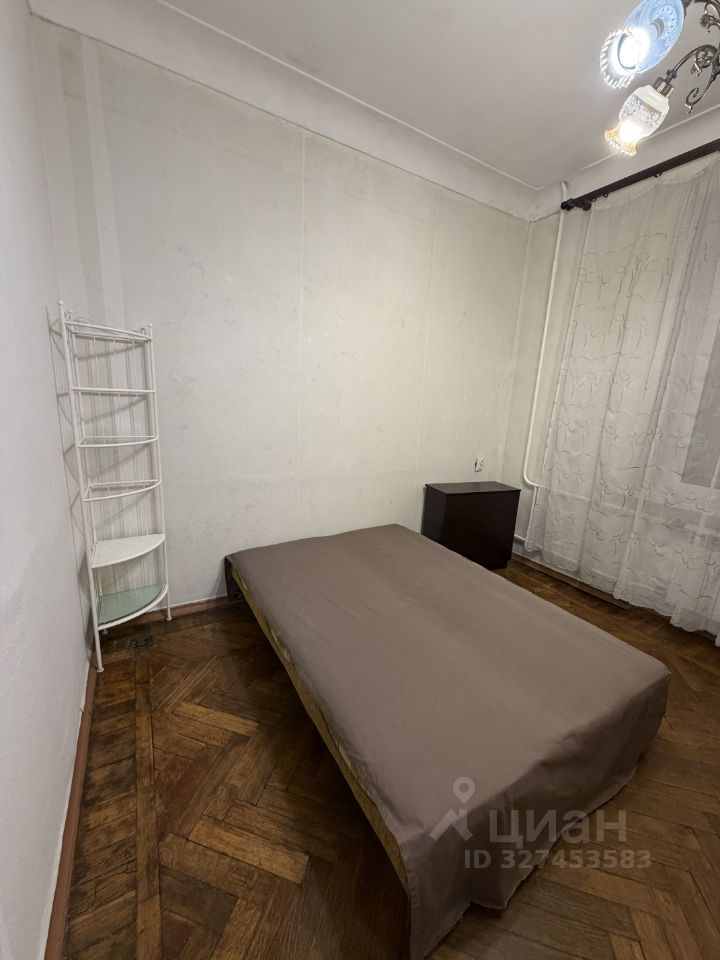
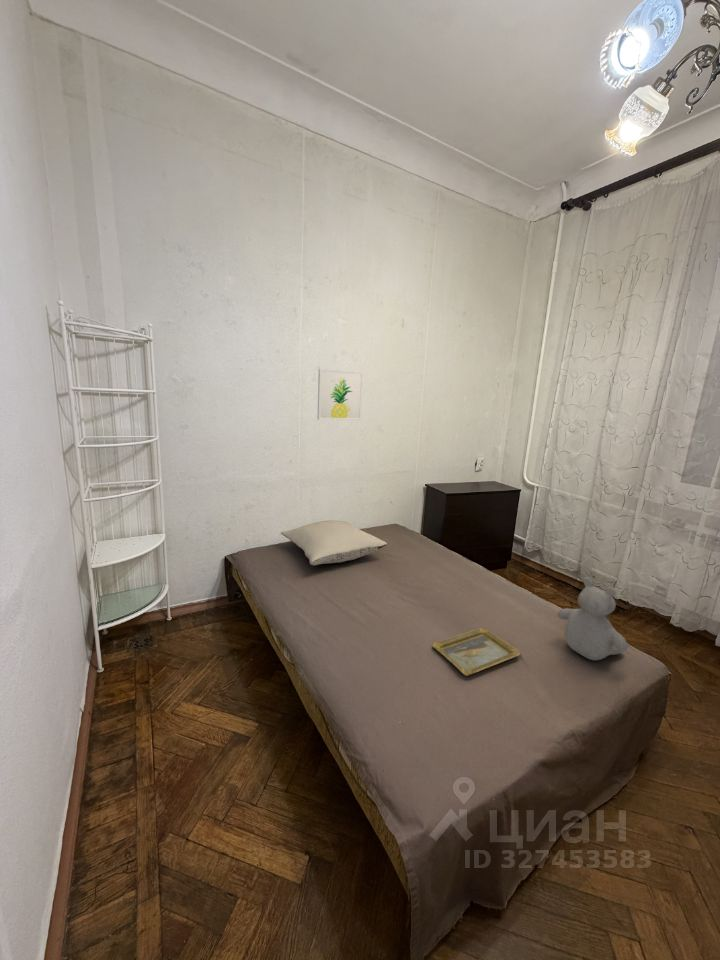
+ tray (475, 650)
+ pillow (331, 539)
+ wall art (340, 395)
+ teddy bear (598, 615)
